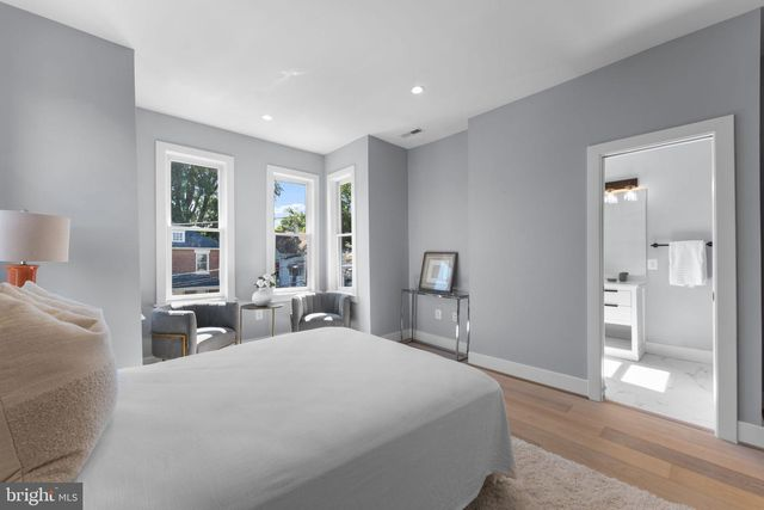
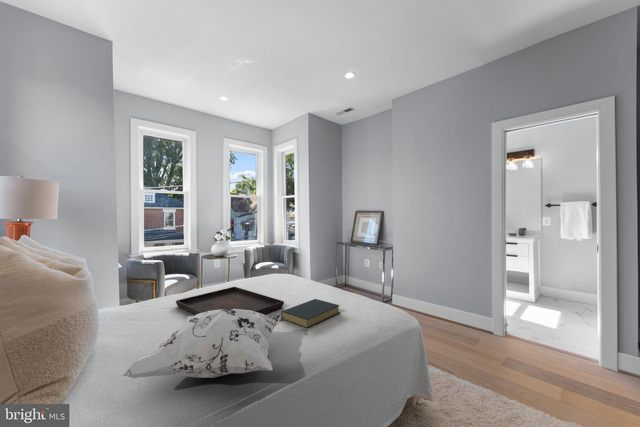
+ decorative pillow (221, 339)
+ hardback book (311, 311)
+ serving tray (229, 303)
